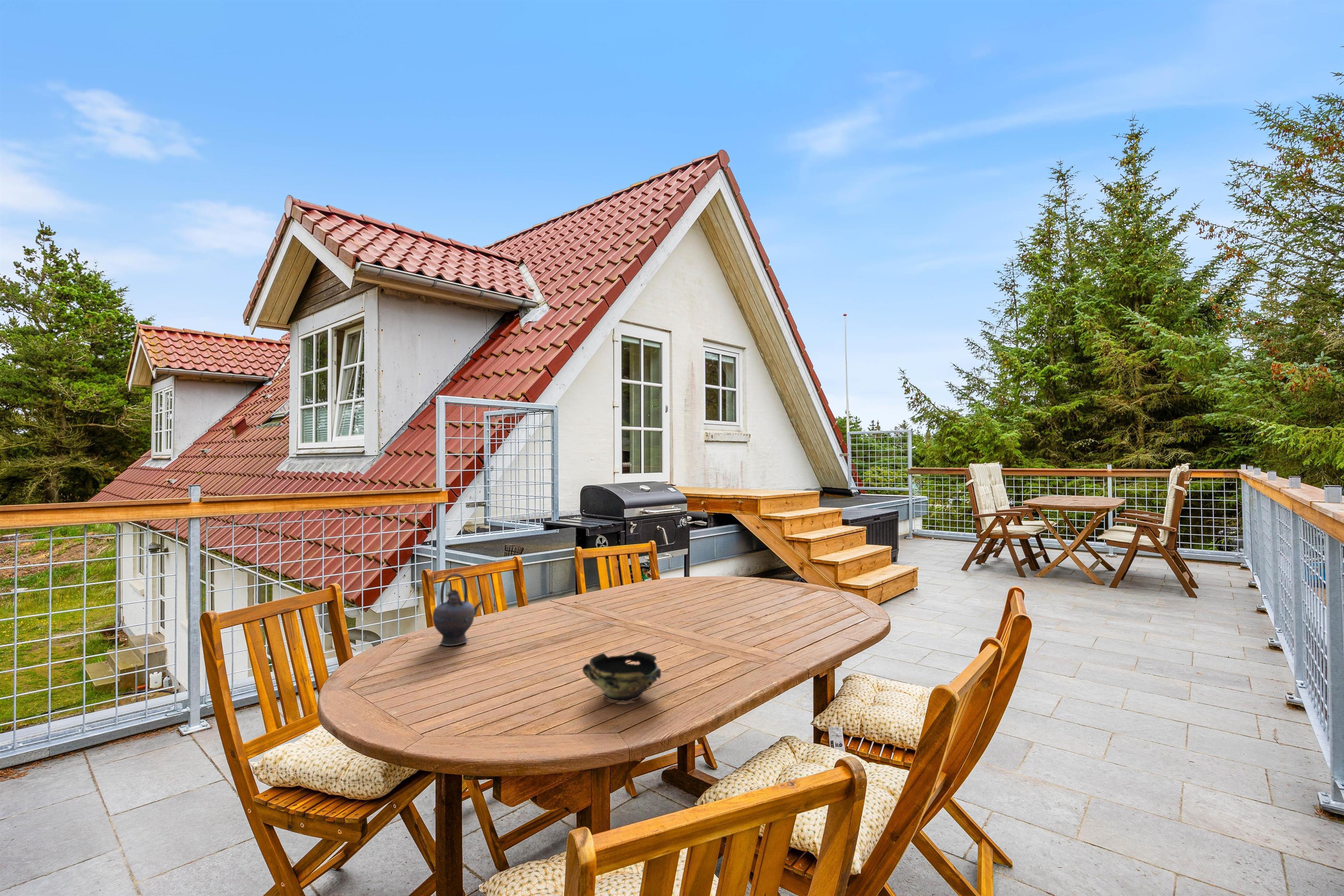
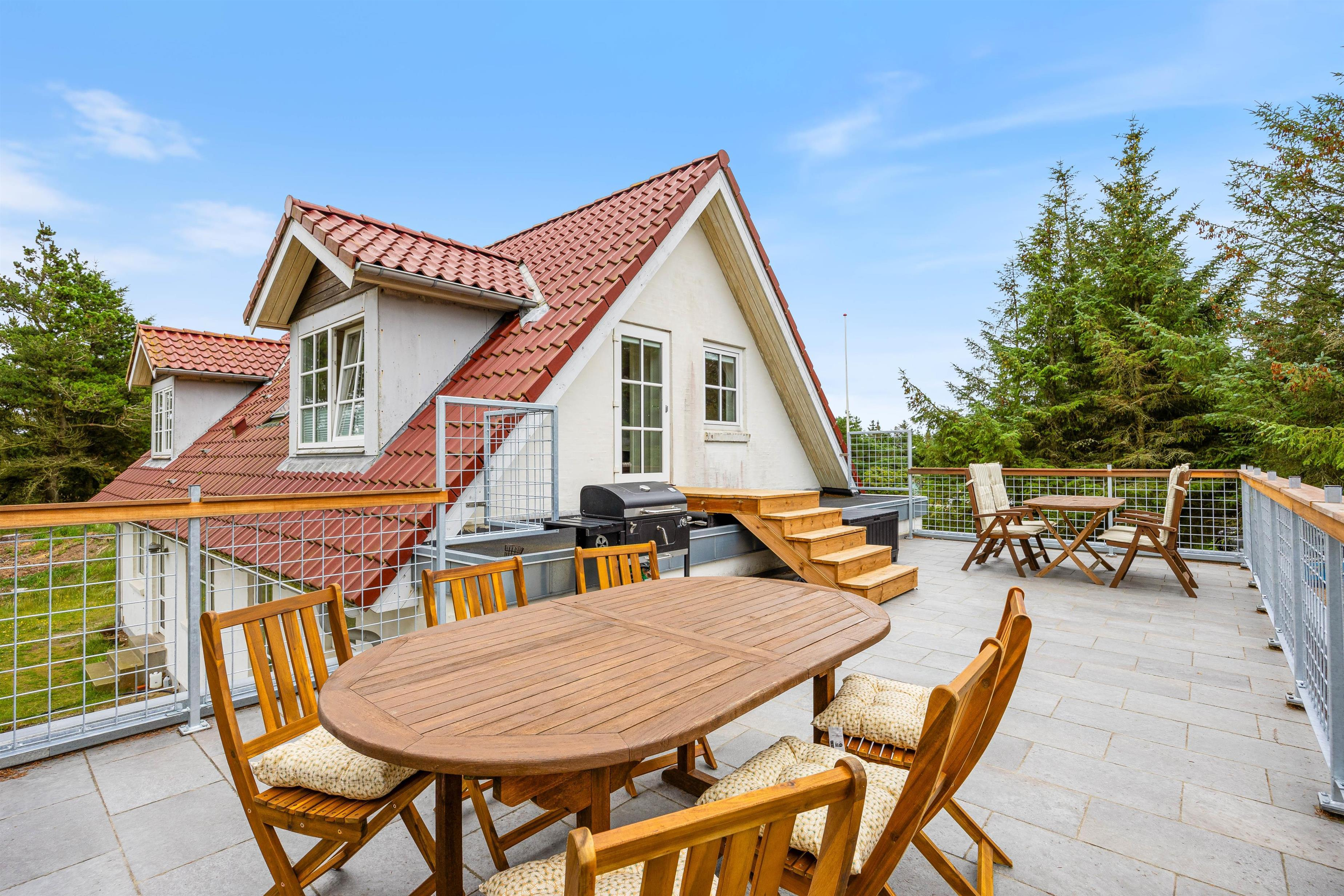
- teapot (459, 608)
- bowl (624, 678)
